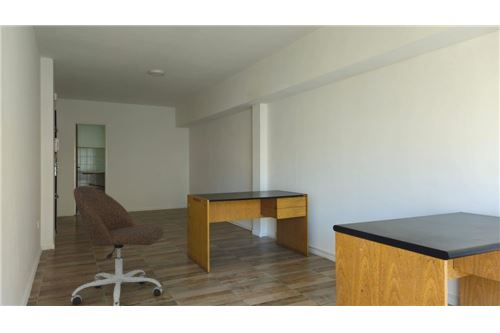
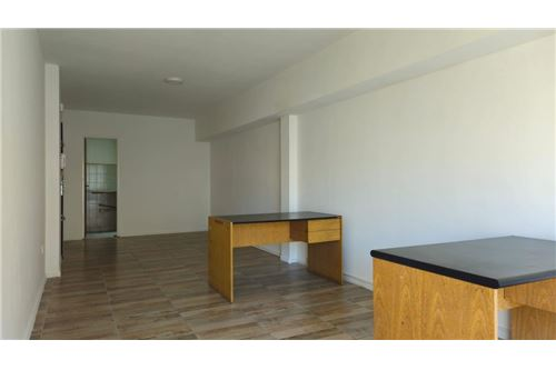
- office chair (120, 240)
